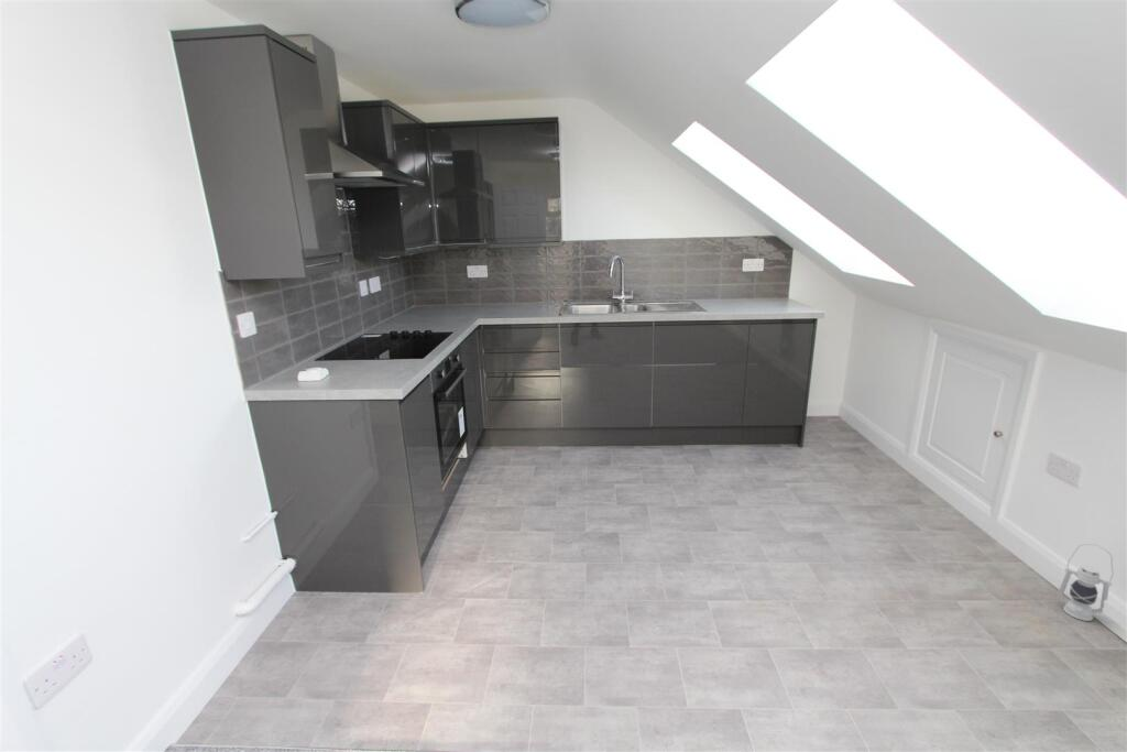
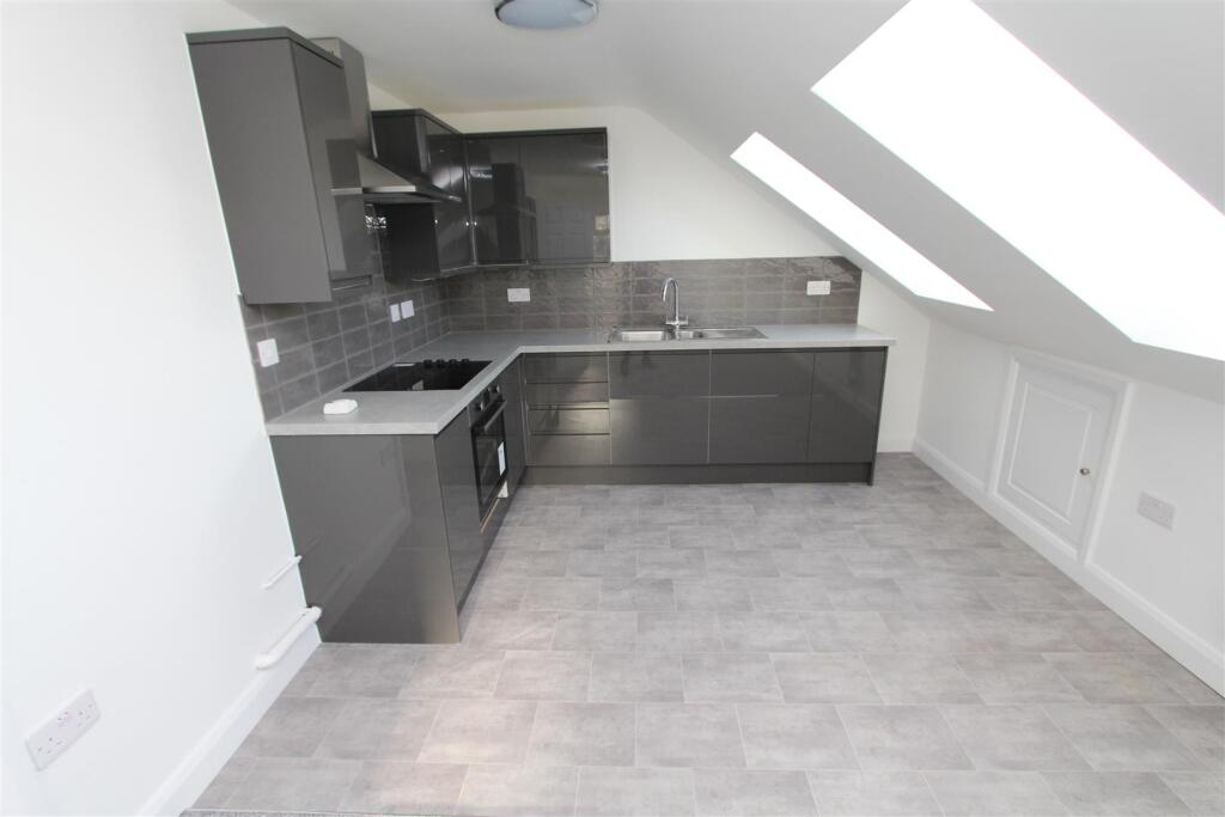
- lantern (1086, 579)
